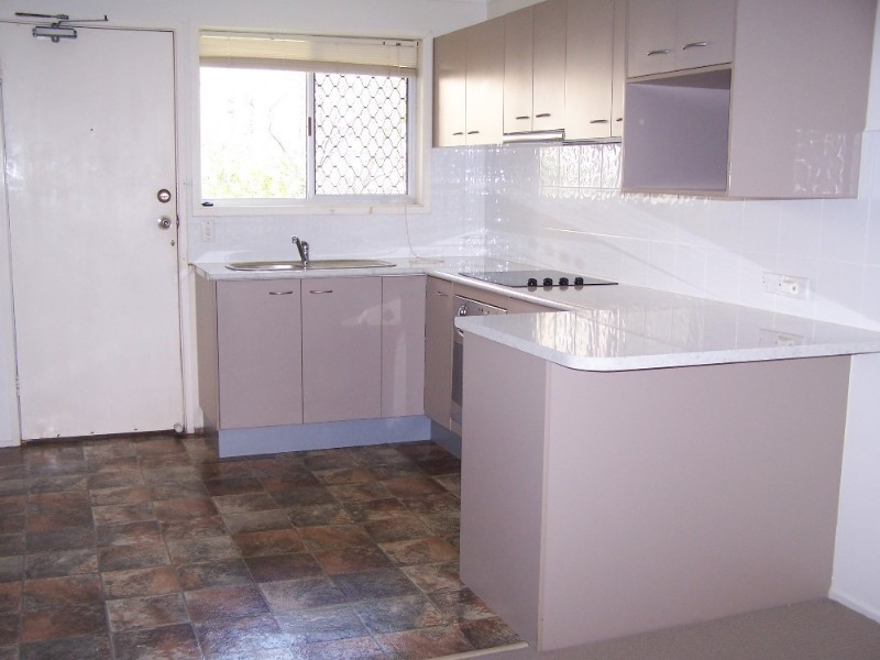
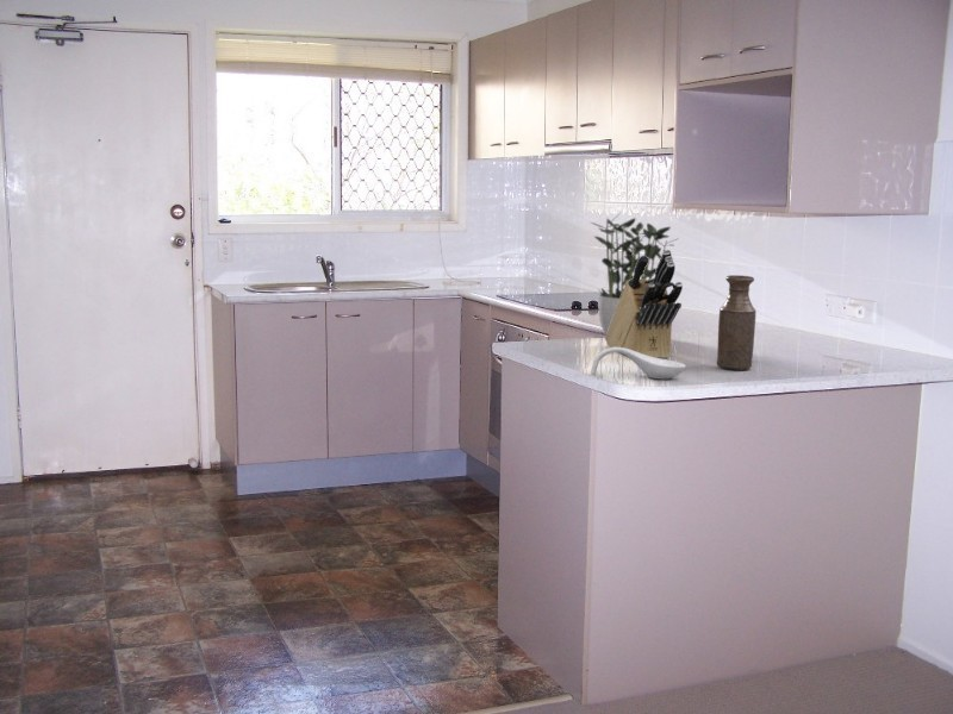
+ knife block (643, 301)
+ potted plant (631, 274)
+ bottle (736, 321)
+ spoon rest (637, 362)
